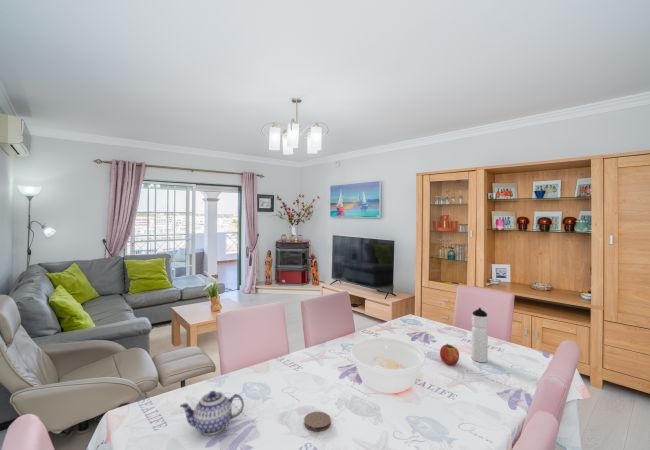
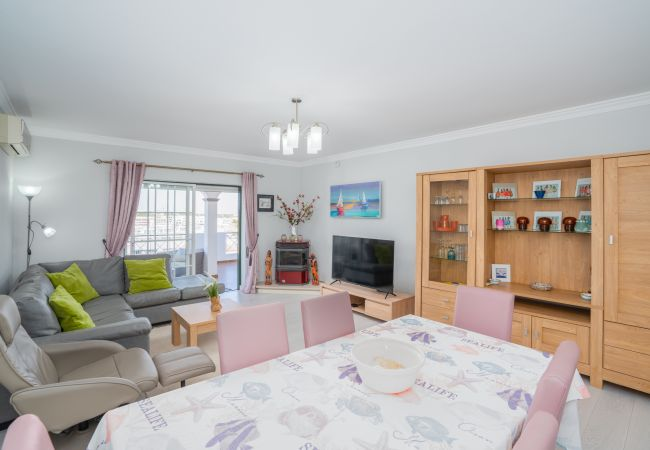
- teapot (212, 409)
- coaster (317, 420)
- fruit (449, 353)
- water bottle (479, 333)
